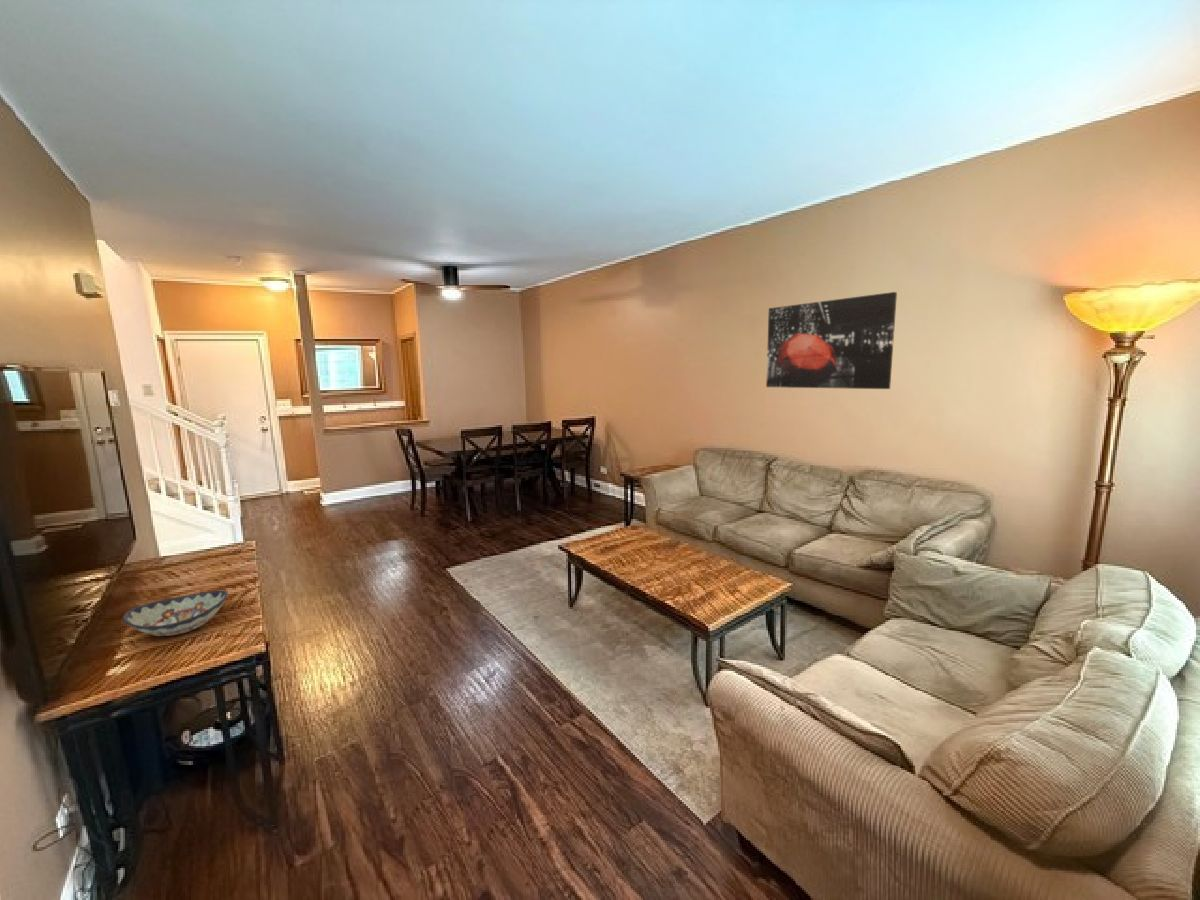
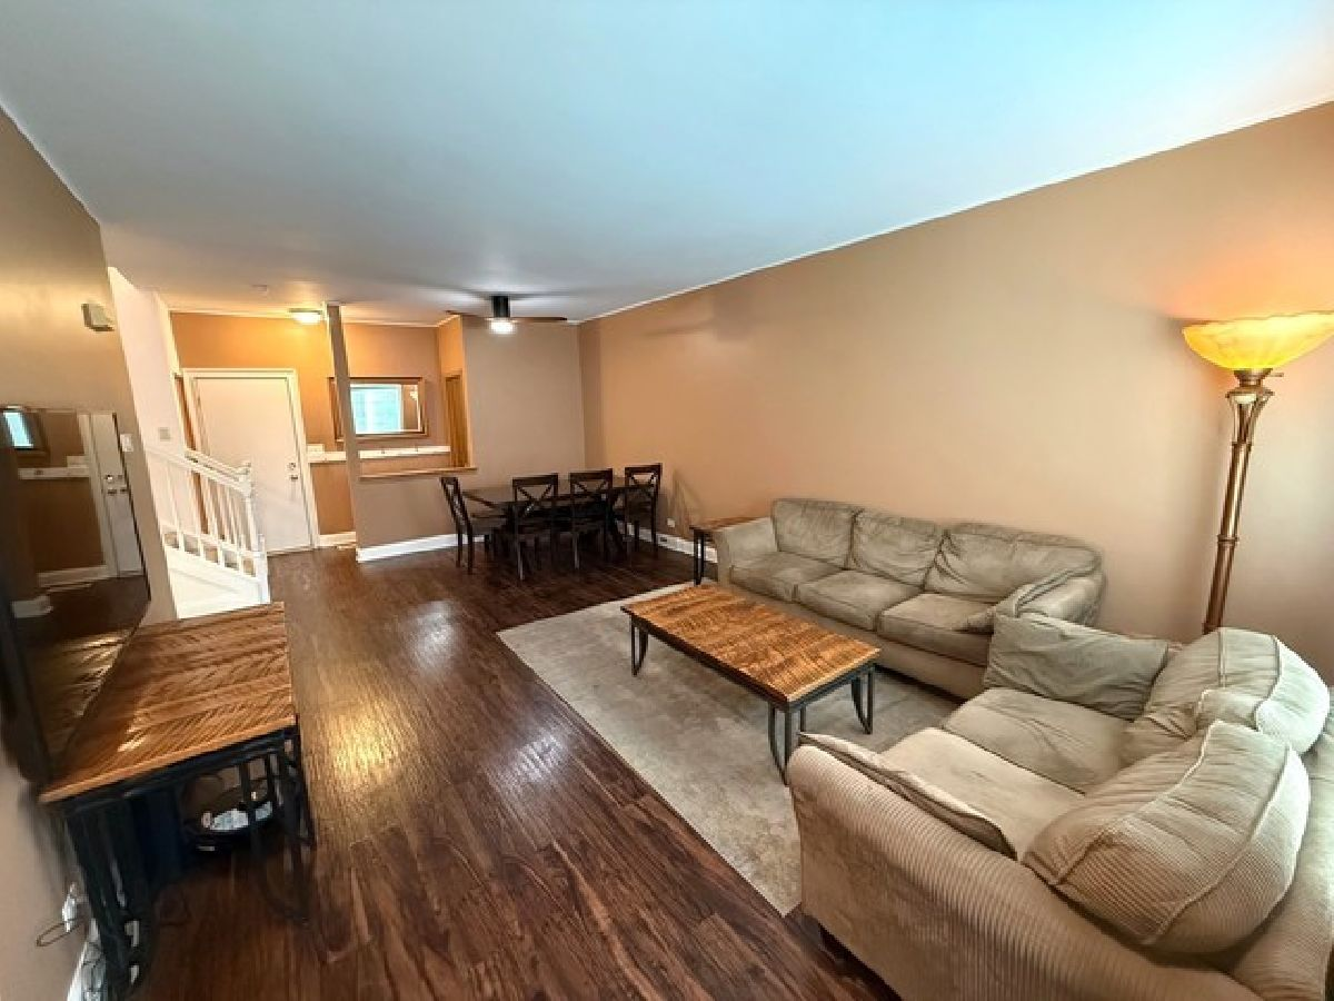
- wall art (824, 345)
- decorative bowl (180, 616)
